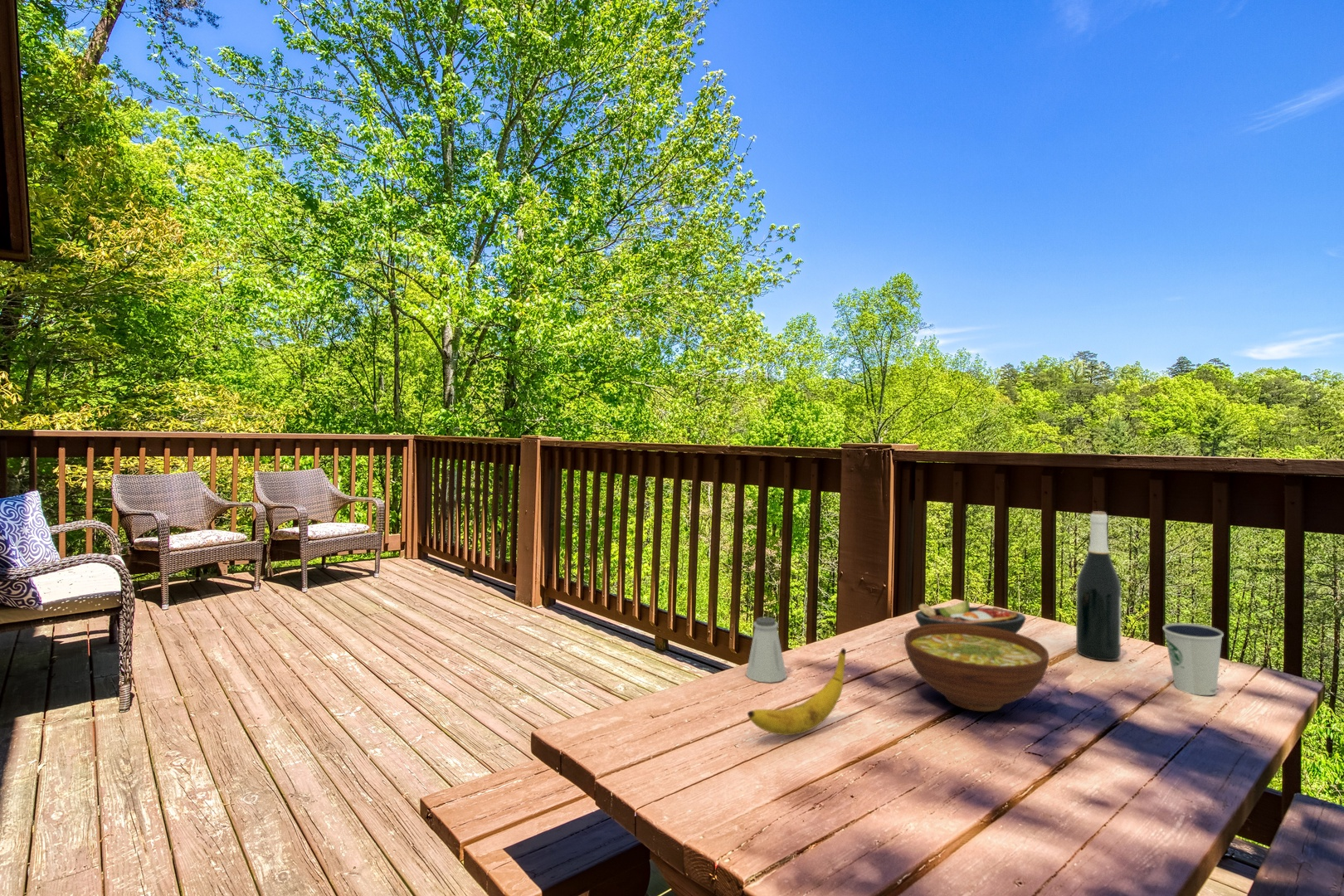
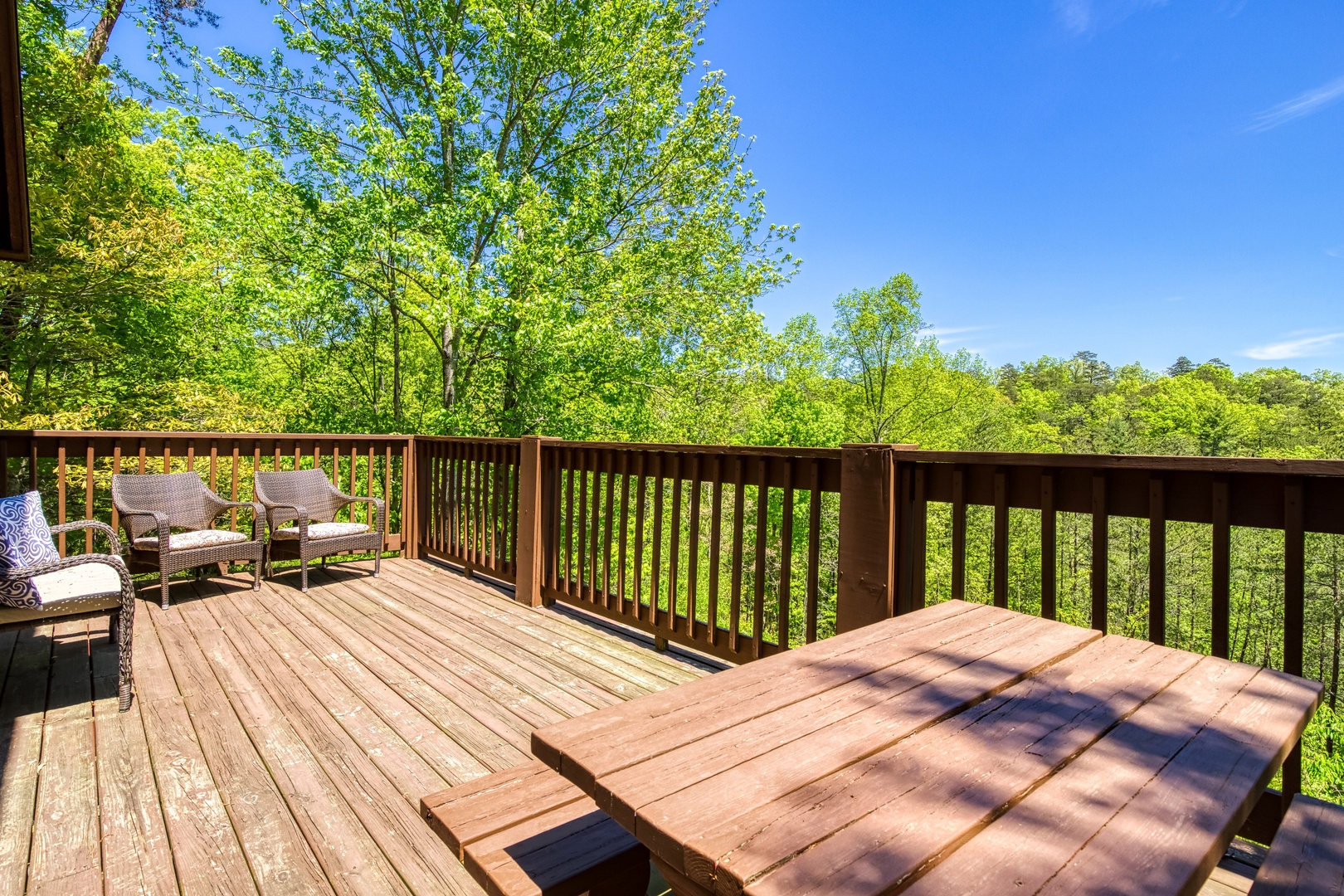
- bowl (973, 672)
- banana (803, 703)
- wine bottle (1098, 583)
- dixie cup (1191, 659)
- saltshaker (766, 647)
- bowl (970, 624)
